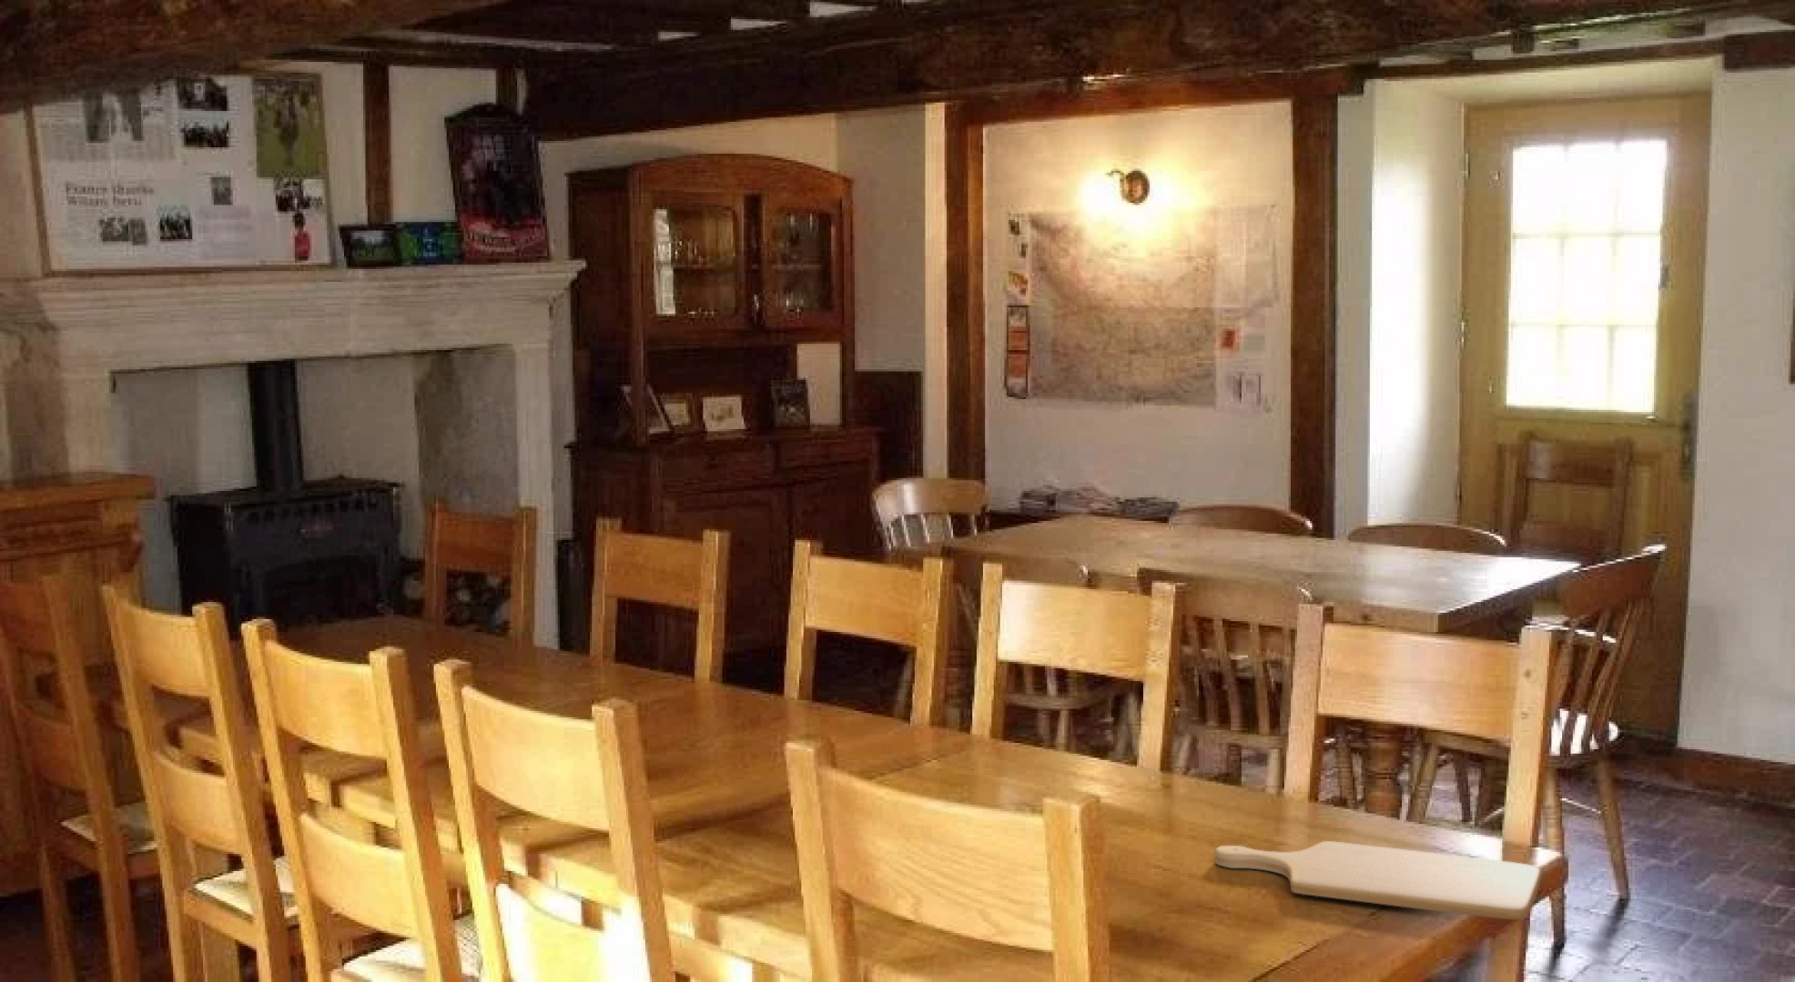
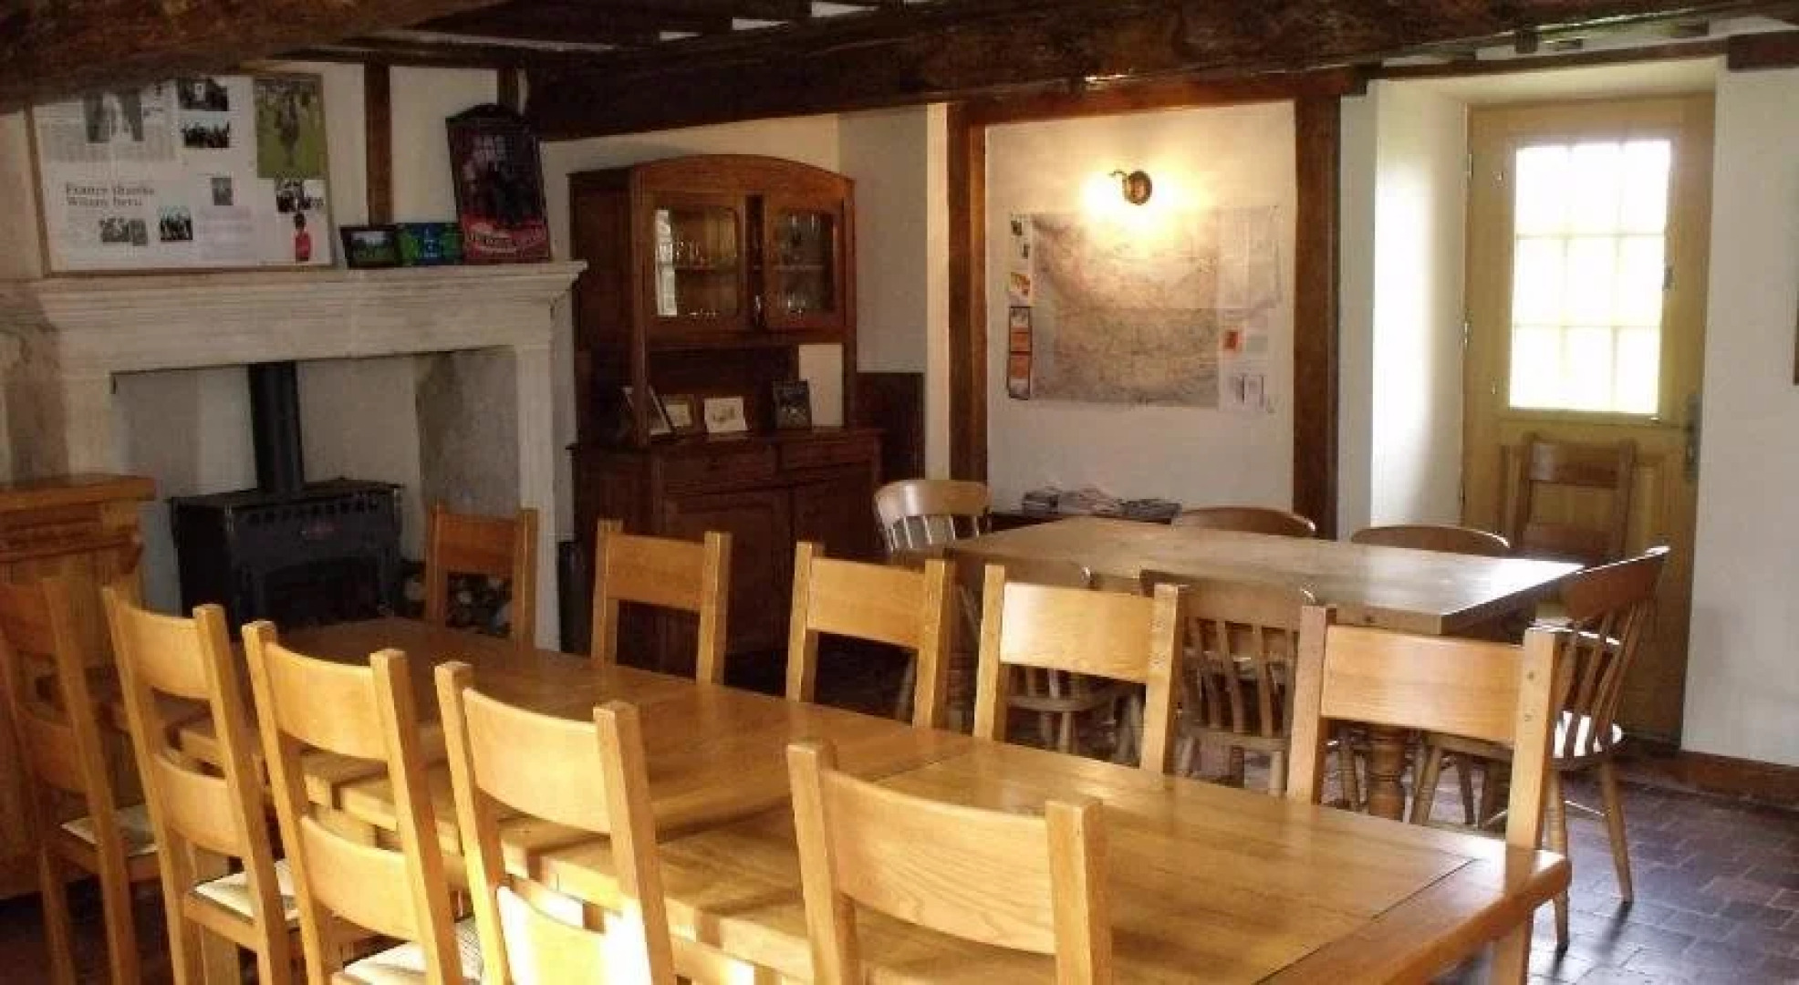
- chopping board (1369, 873)
